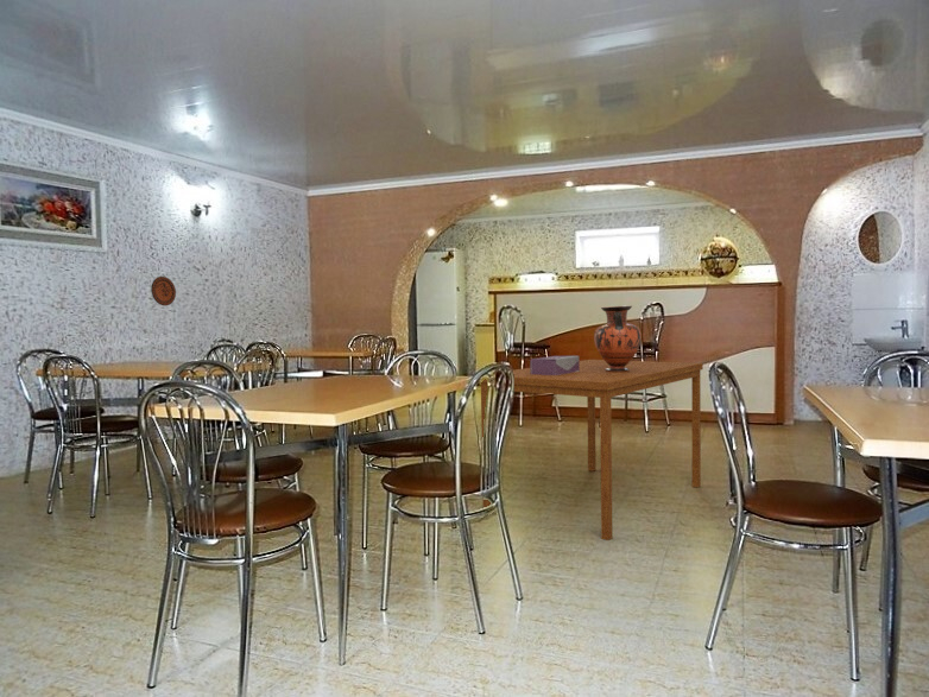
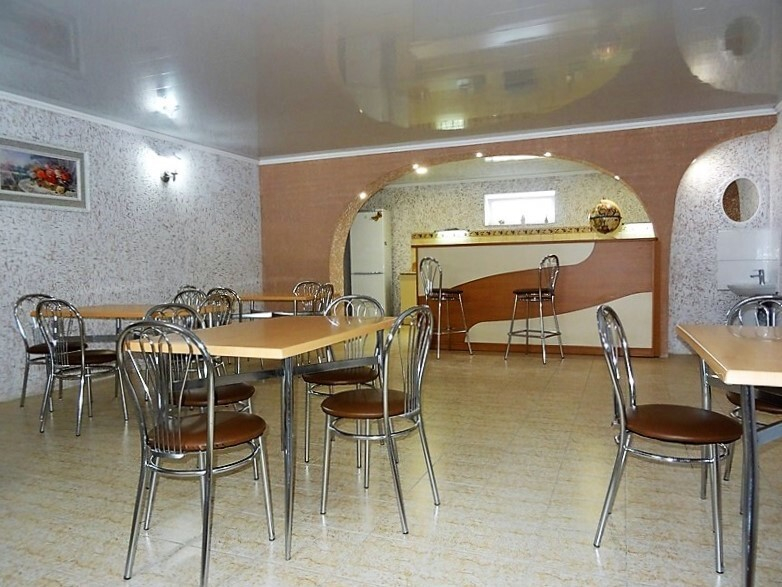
- vase (617, 338)
- dining table (594, 433)
- decorative plate (163, 291)
- tissue box (555, 365)
